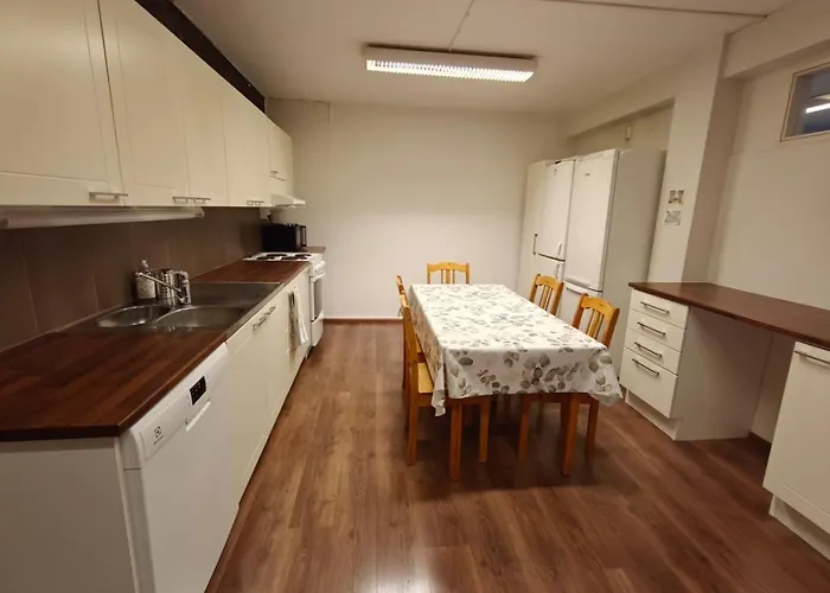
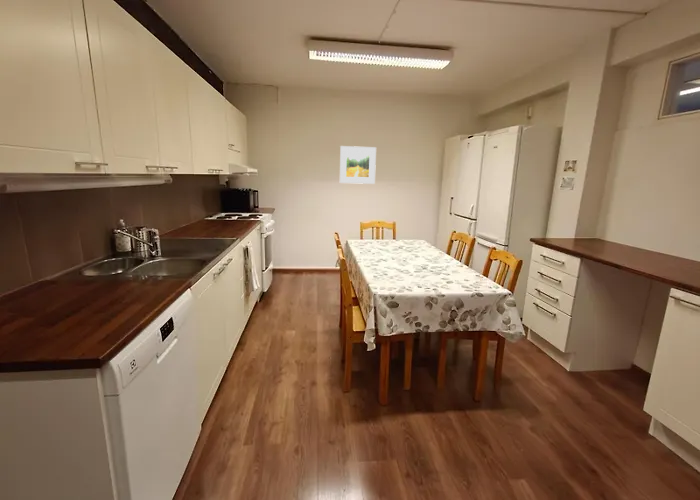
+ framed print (357, 165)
